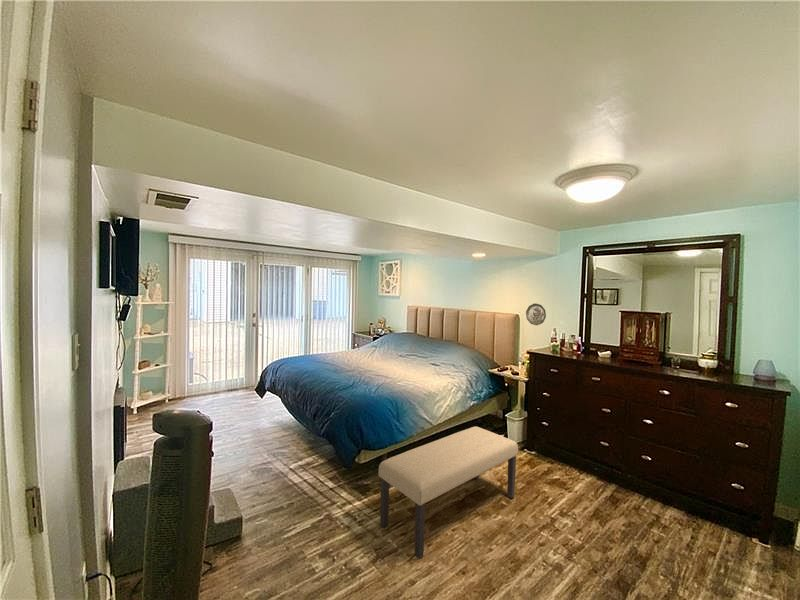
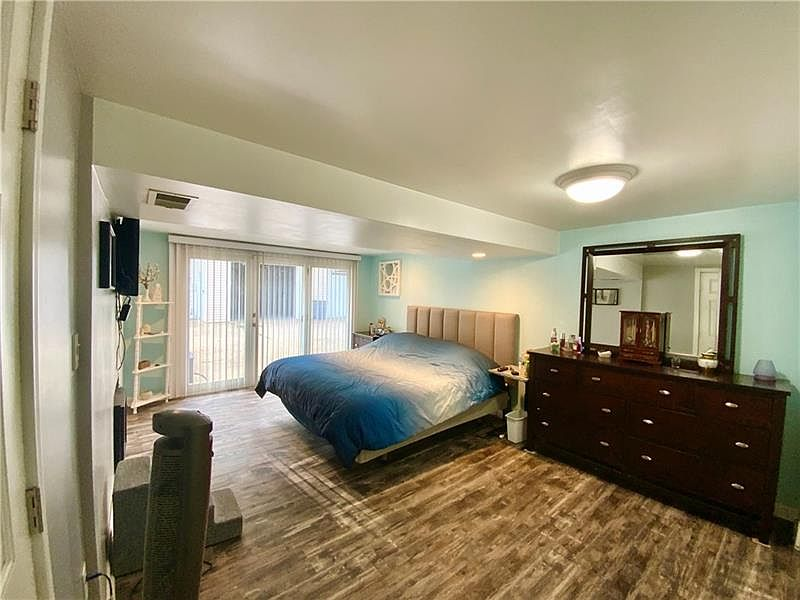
- bench (452, 478)
- decorative plate (536, 314)
